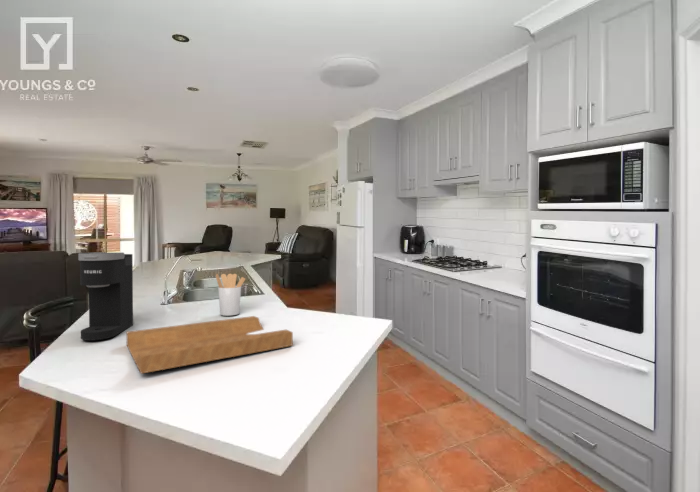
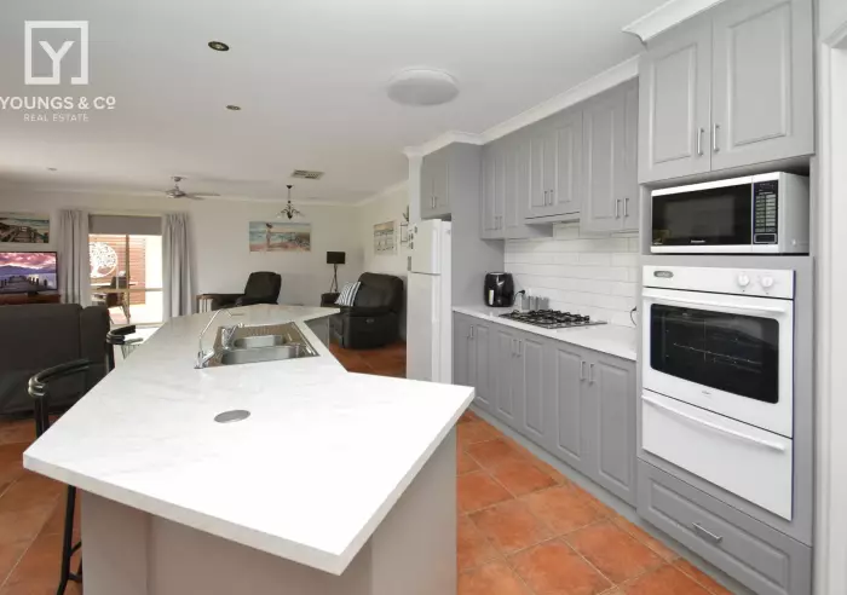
- utensil holder (229, 292)
- coffee maker (108, 292)
- cutting board (209, 338)
